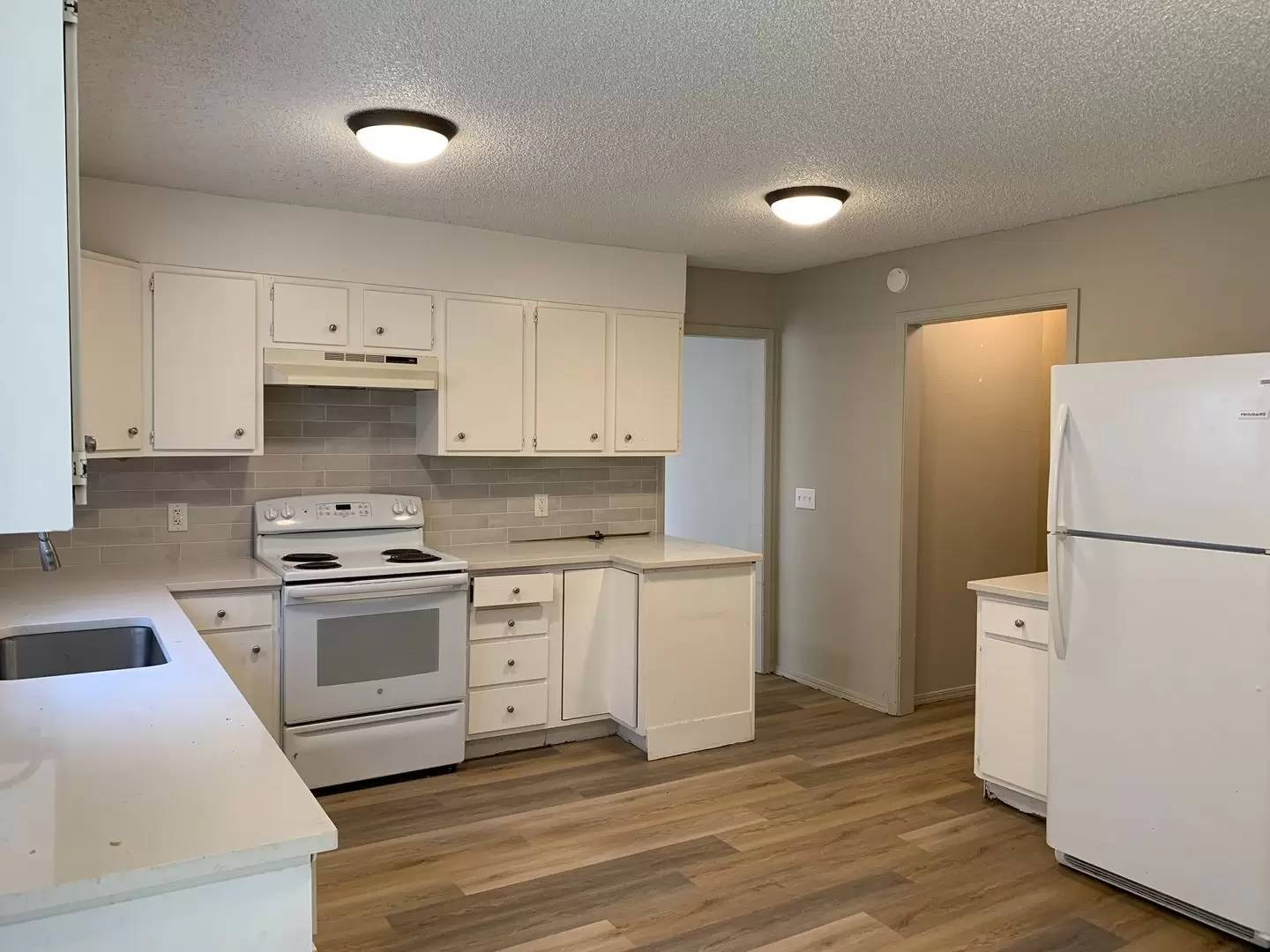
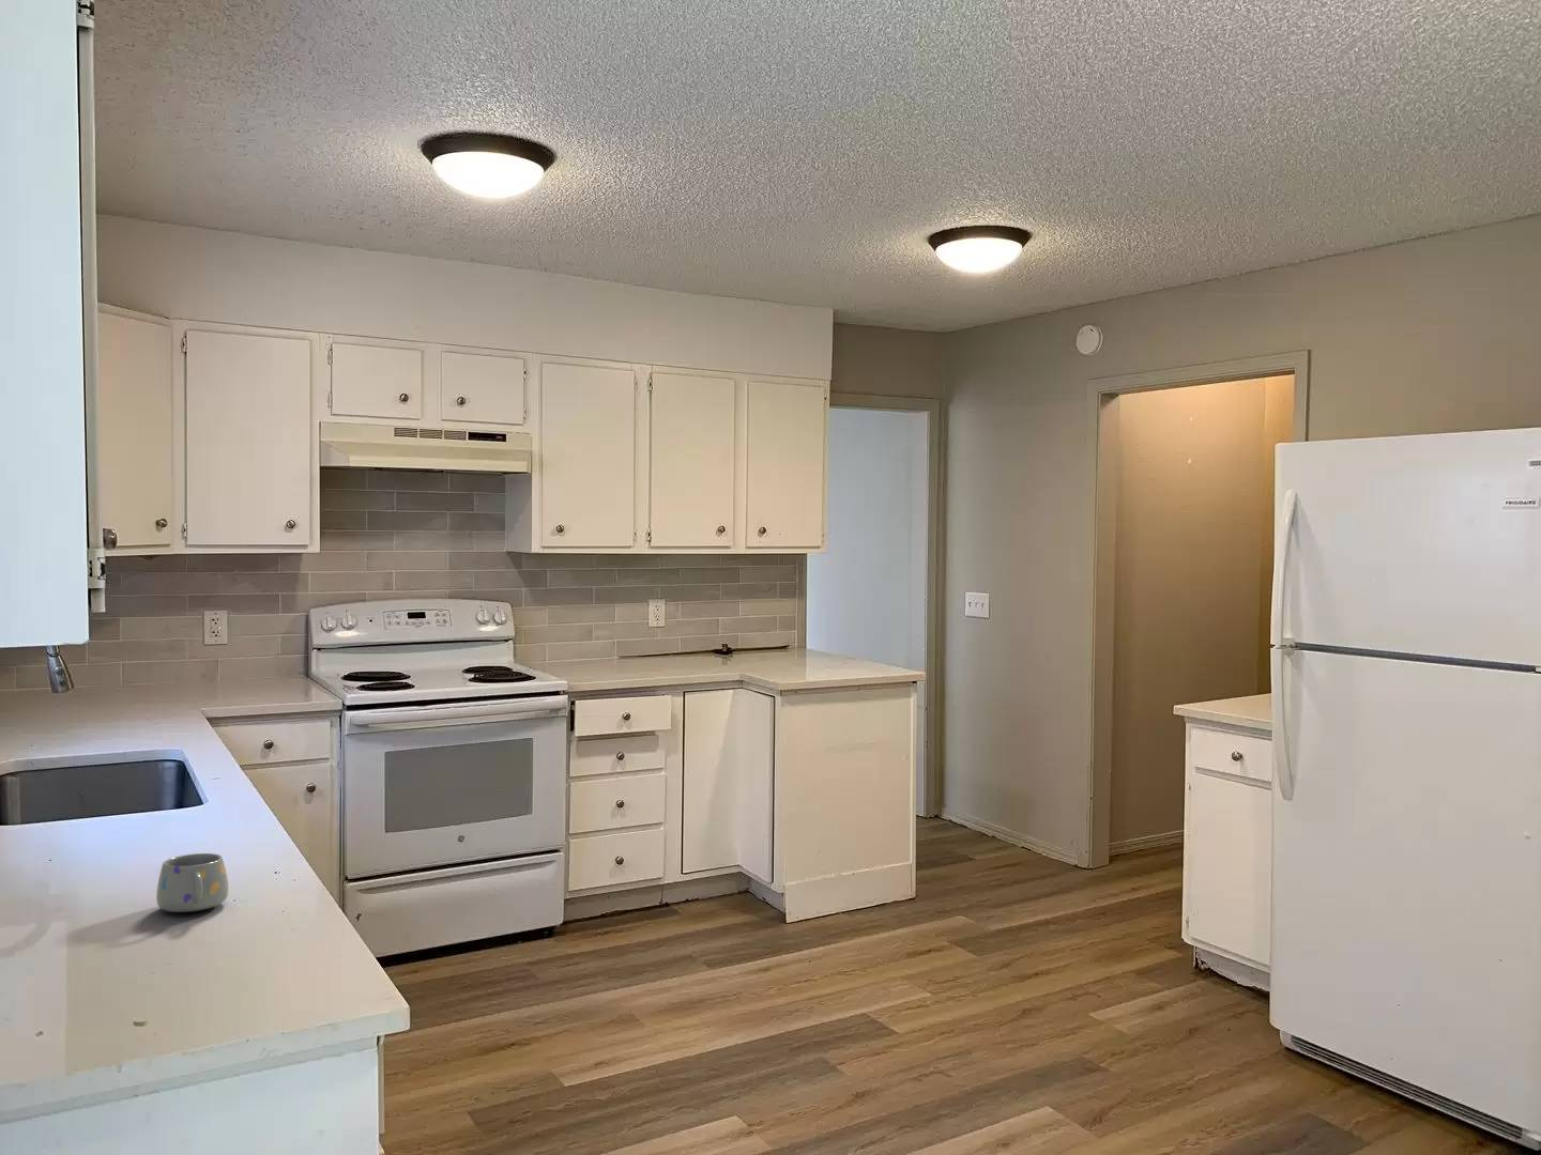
+ mug (194, 886)
